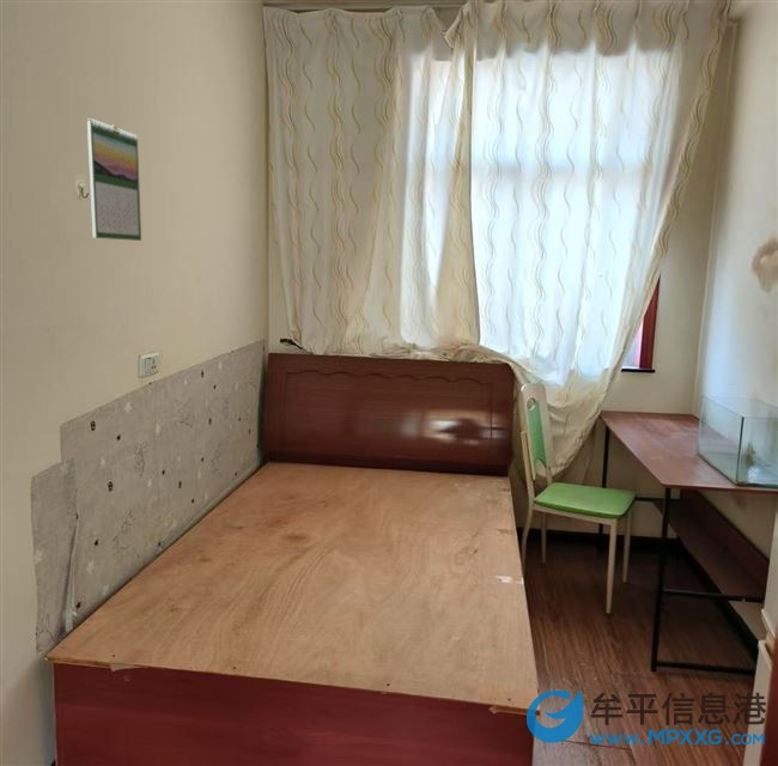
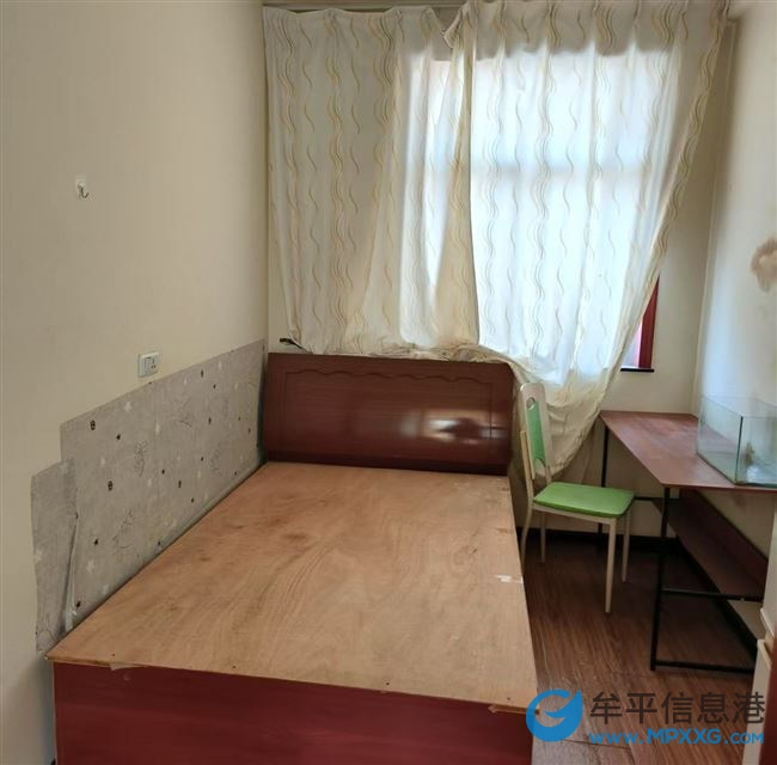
- calendar (116, 182)
